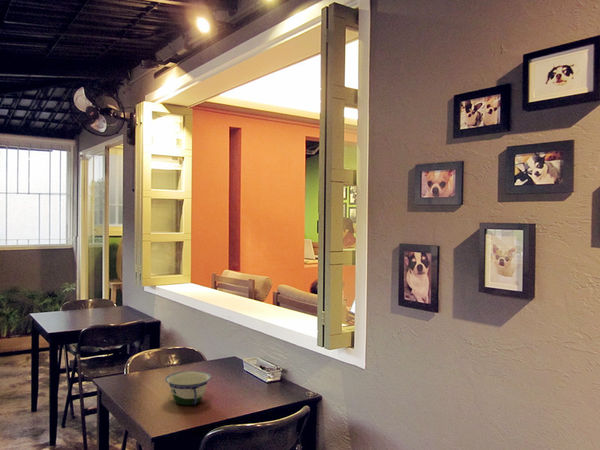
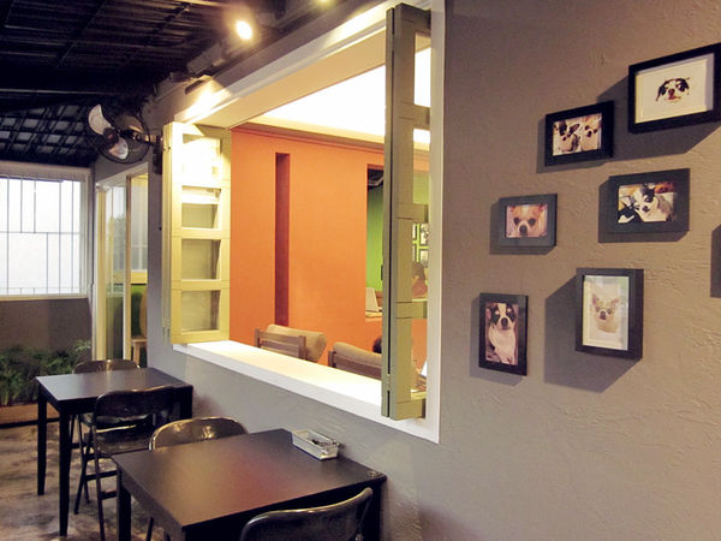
- bowl (188, 389)
